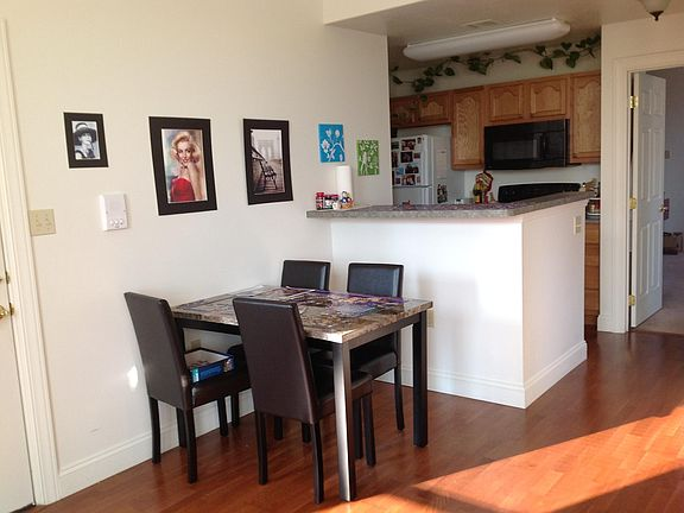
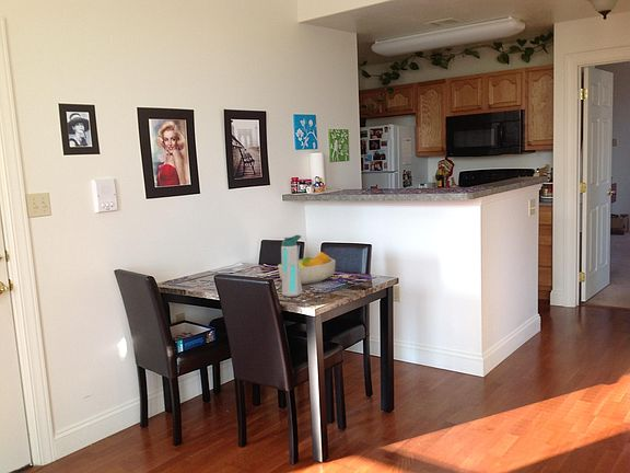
+ water bottle (291, 265)
+ fruit bowl (306, 267)
